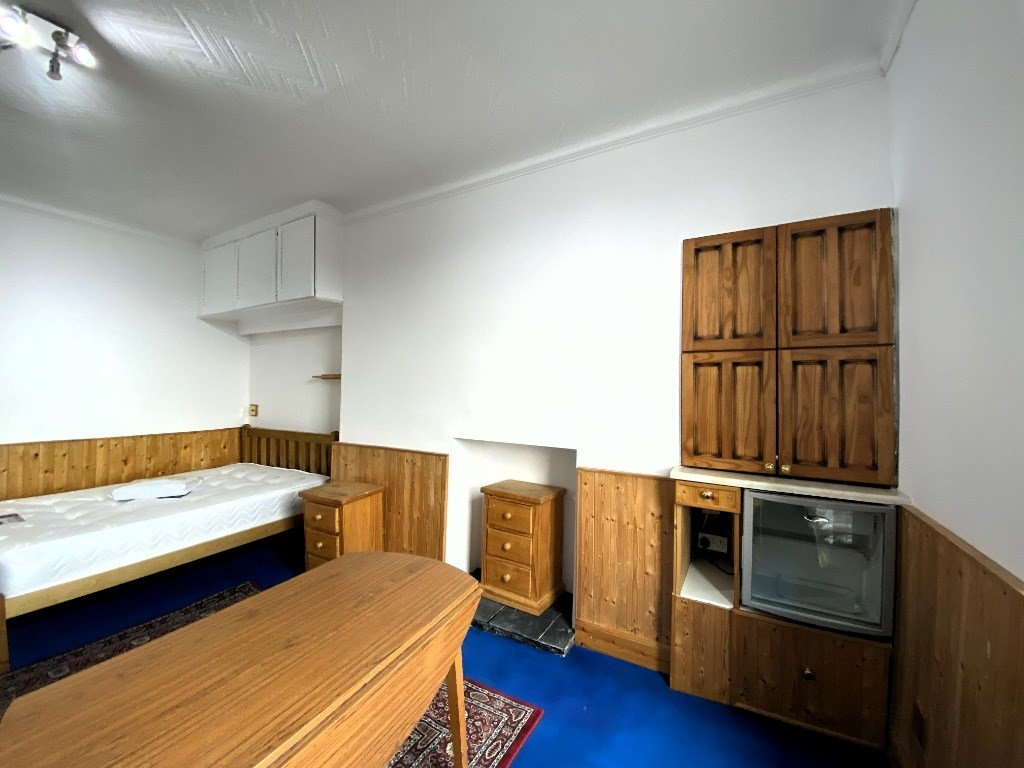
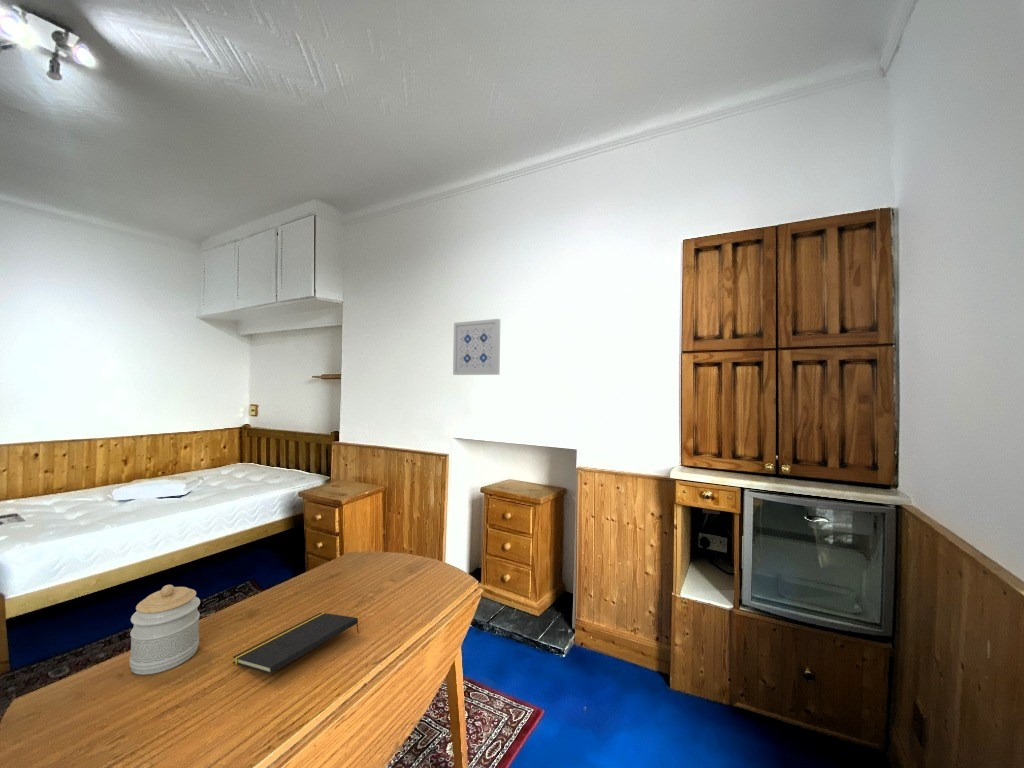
+ wall art (476, 347)
+ notepad (298, 639)
+ jar (166, 621)
